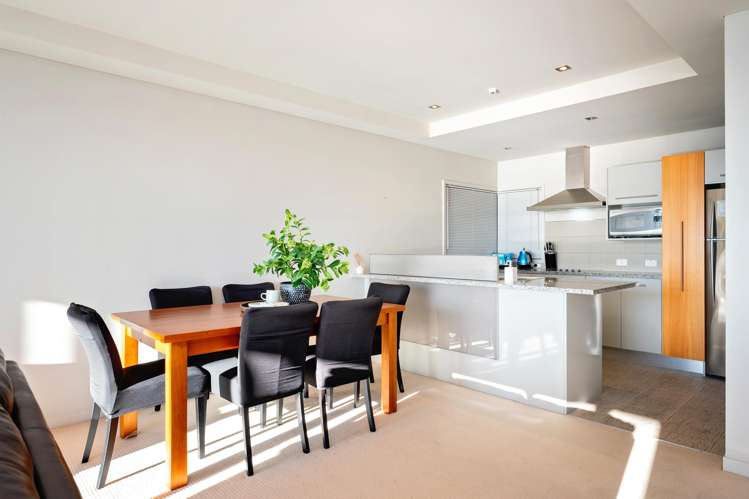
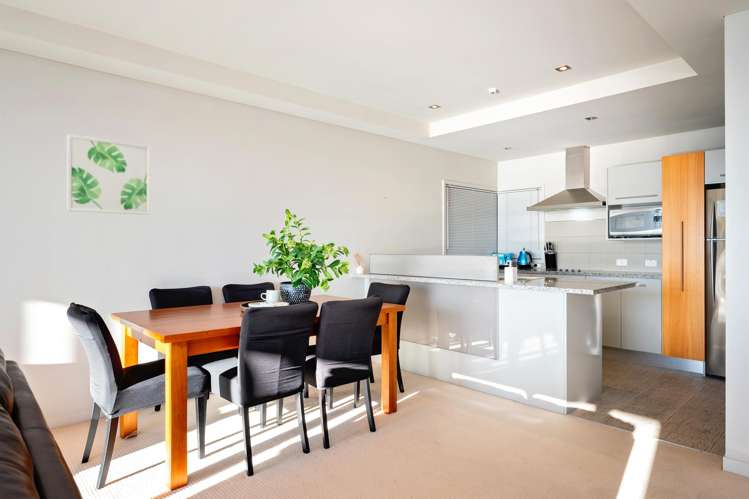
+ wall art (110, 176)
